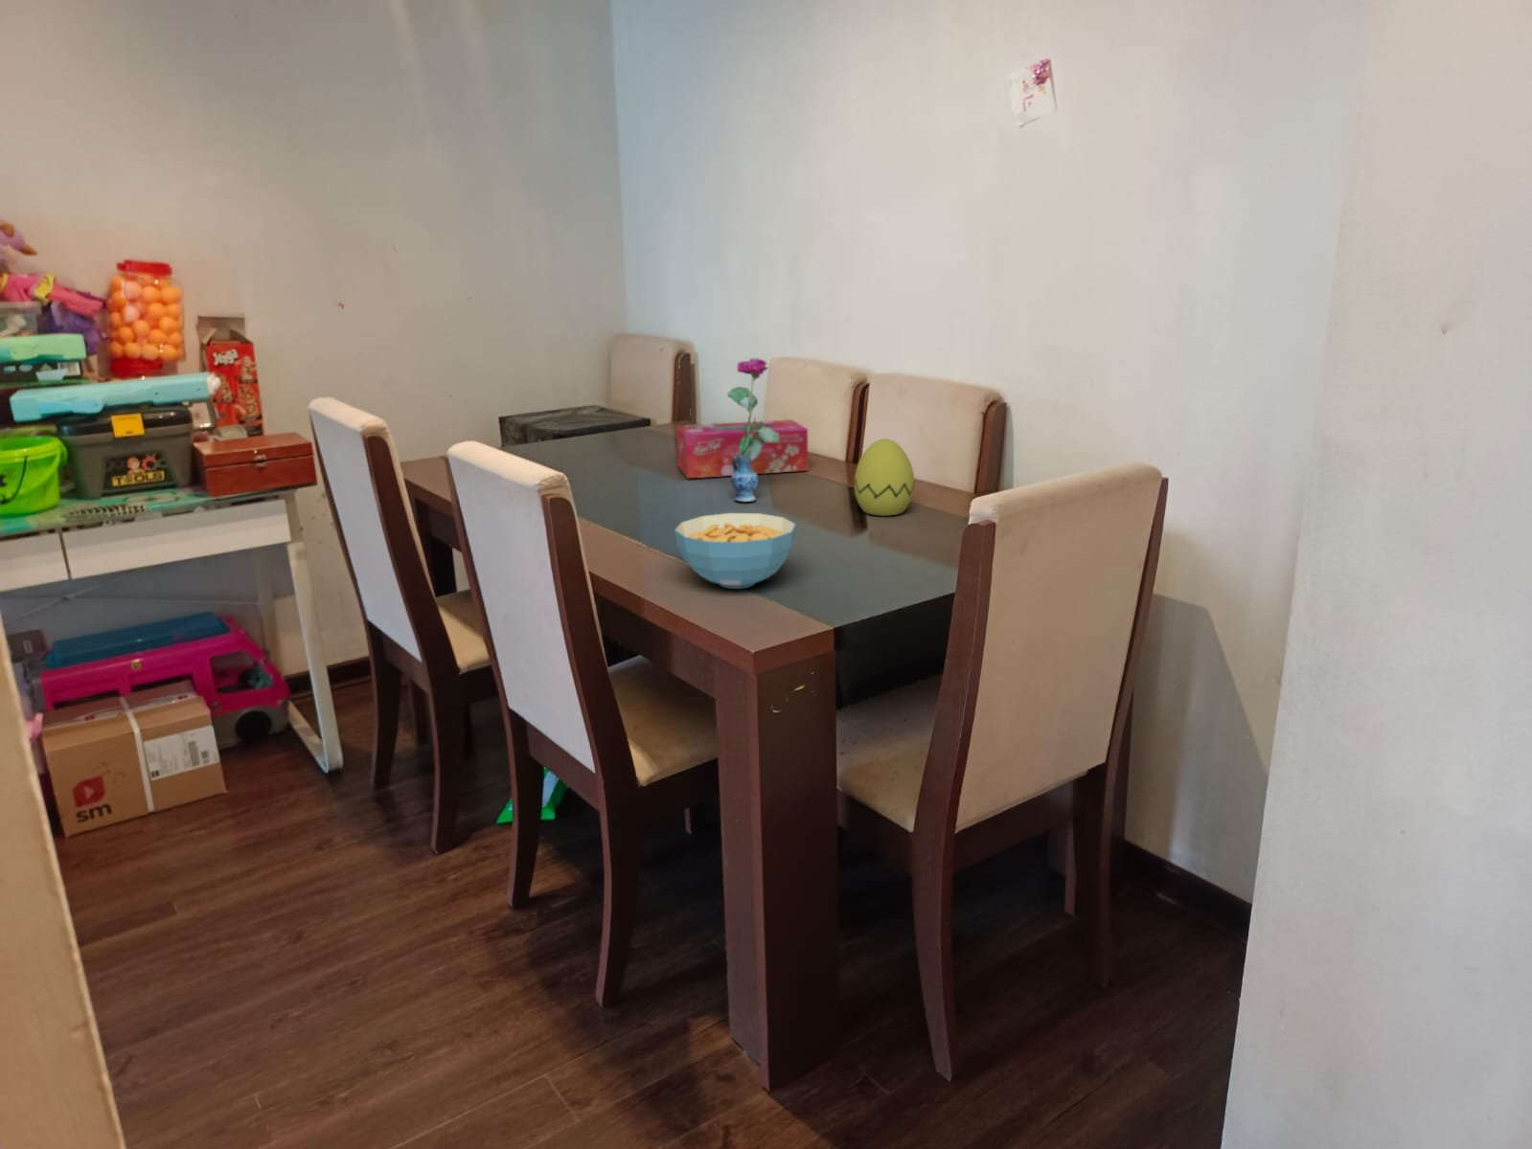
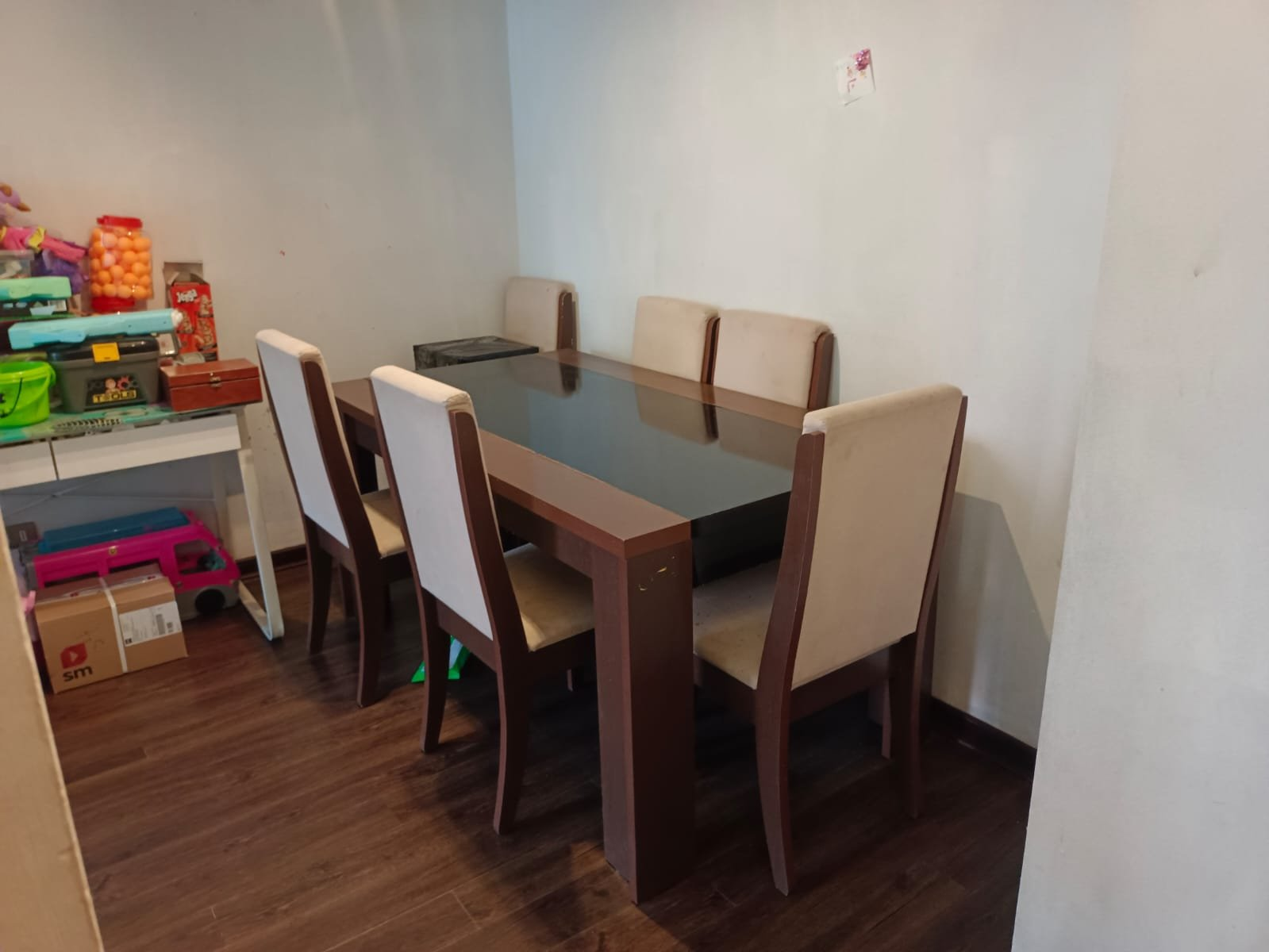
- vase (753, 428)
- tissue box (739, 447)
- cereal bowl (736, 555)
- decorative egg (884, 474)
